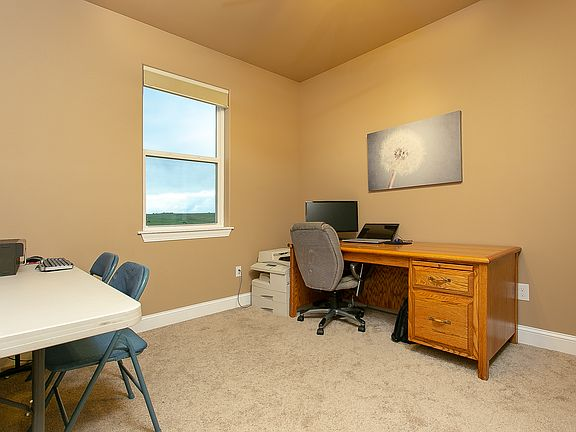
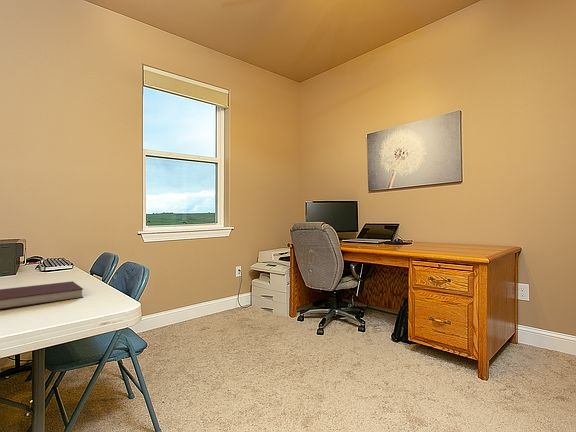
+ notebook (35, 294)
